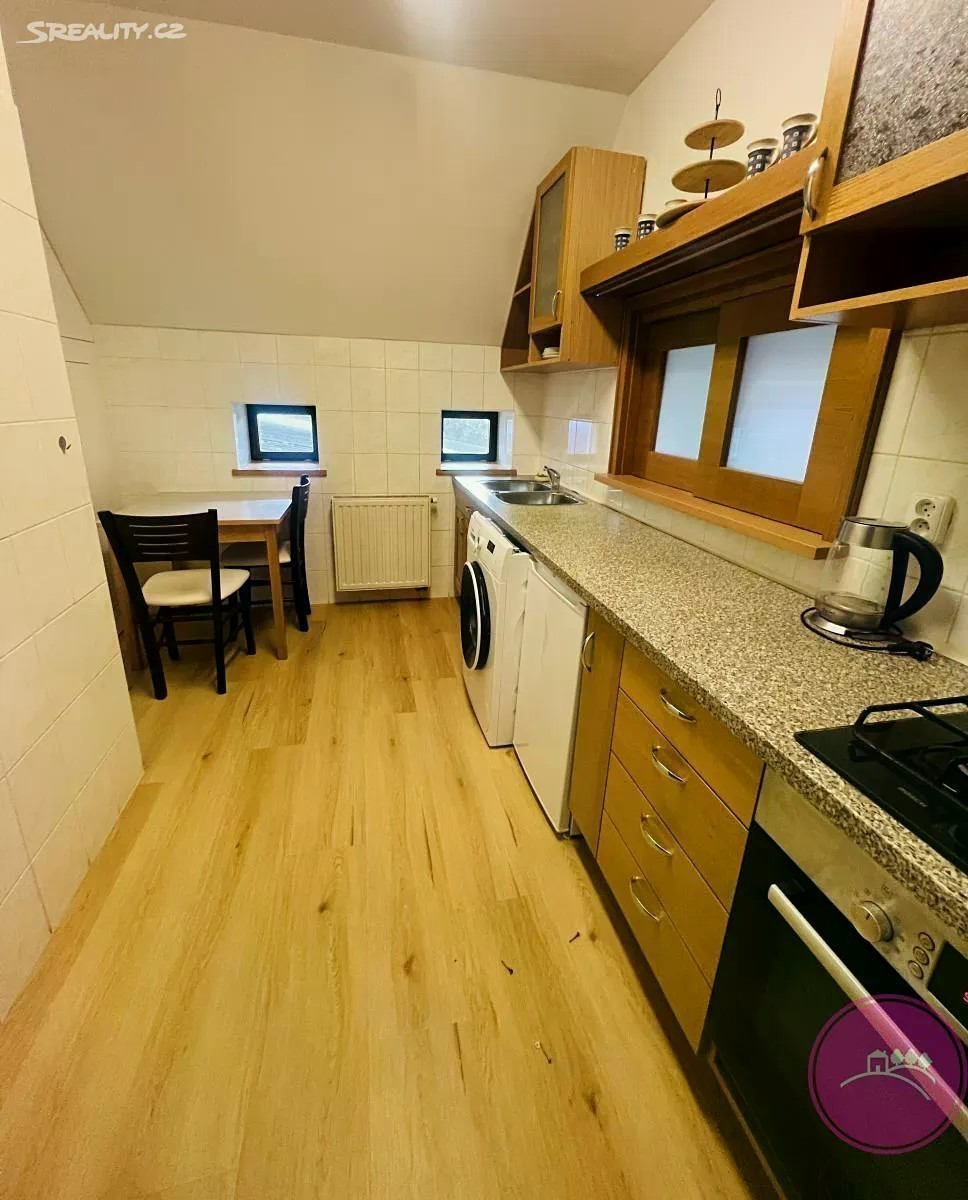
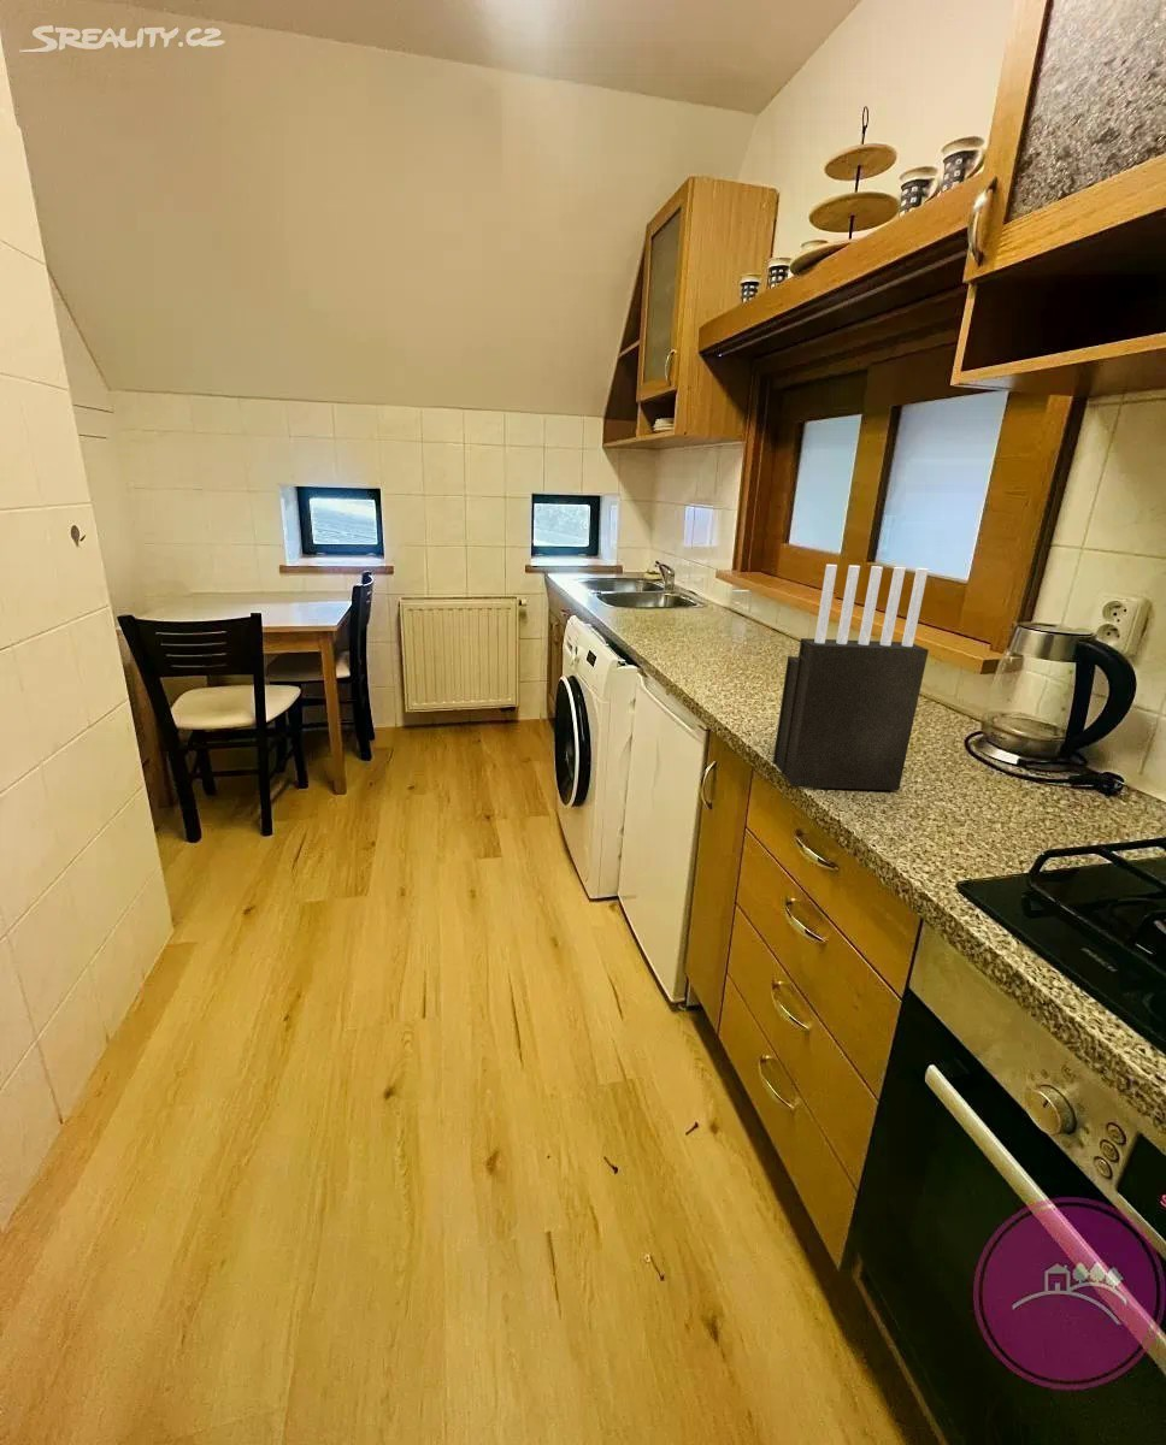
+ knife block (847, 674)
